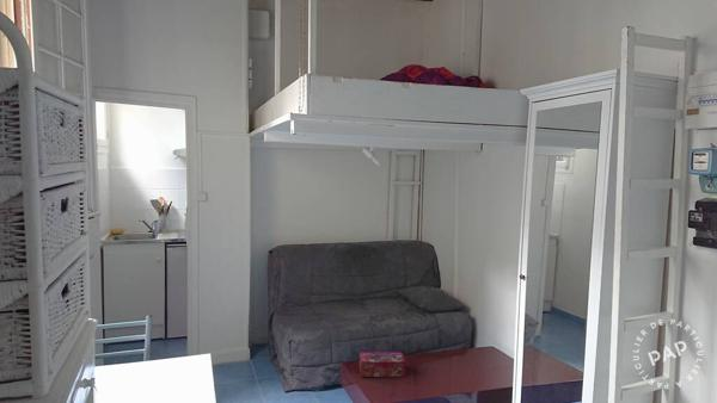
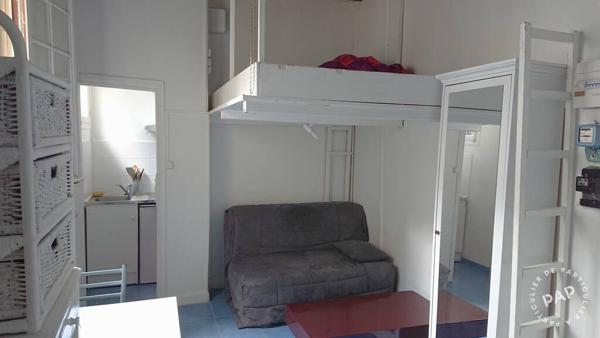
- tissue box (381, 364)
